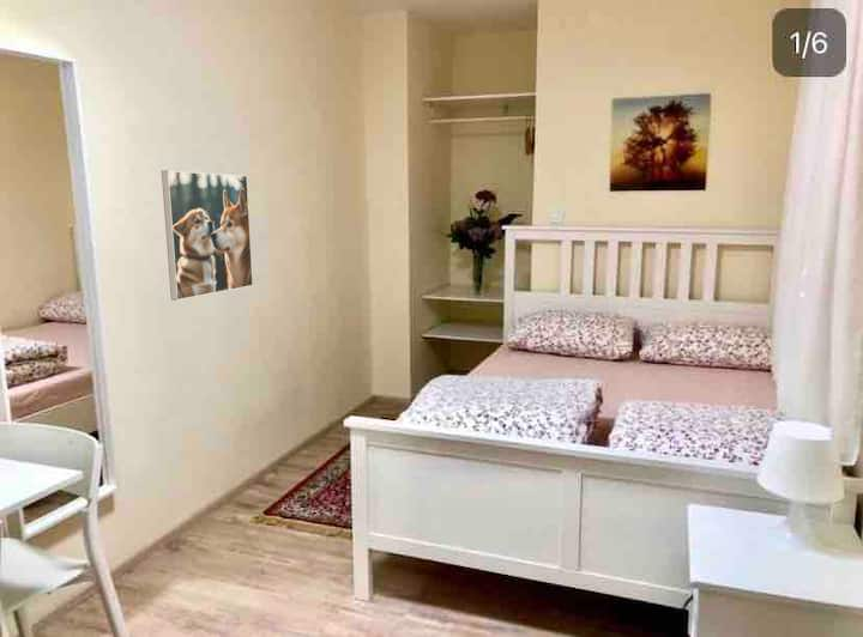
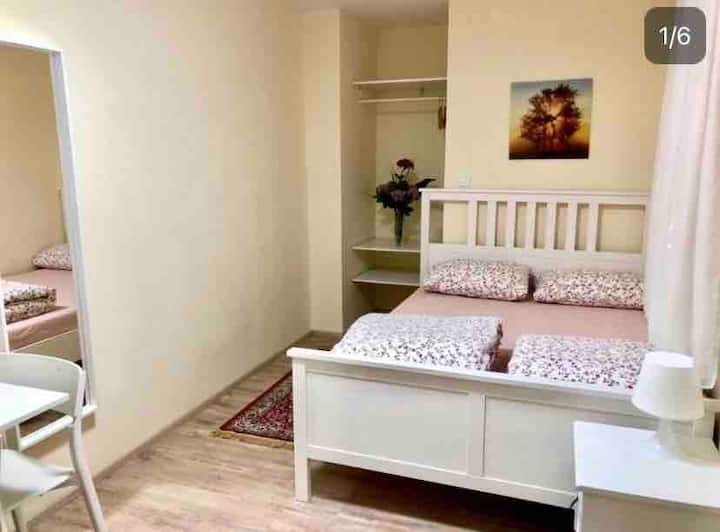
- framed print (211, 233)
